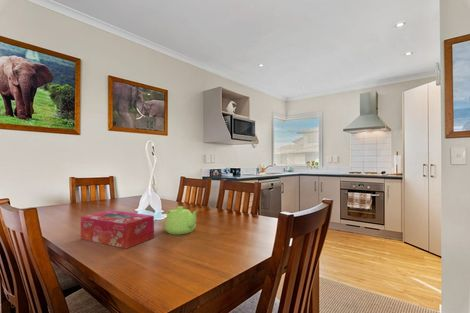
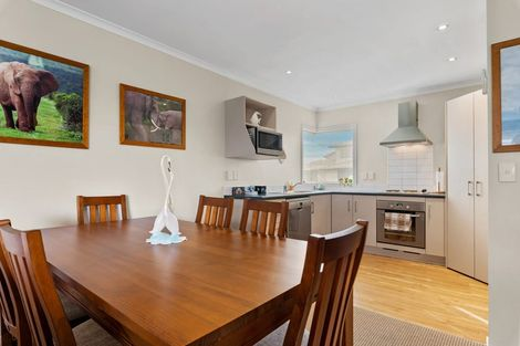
- tissue box (117, 227)
- teapot (181, 218)
